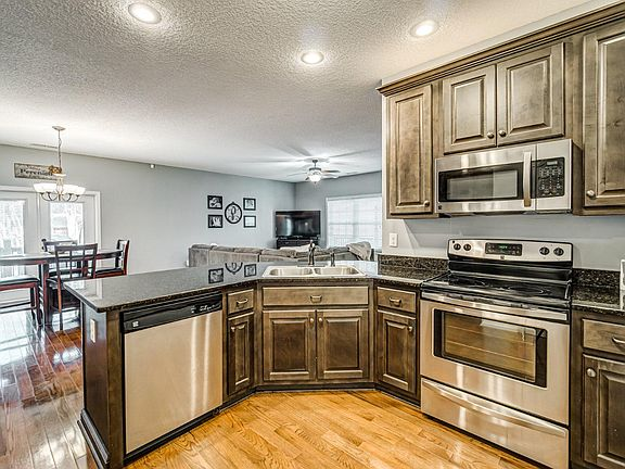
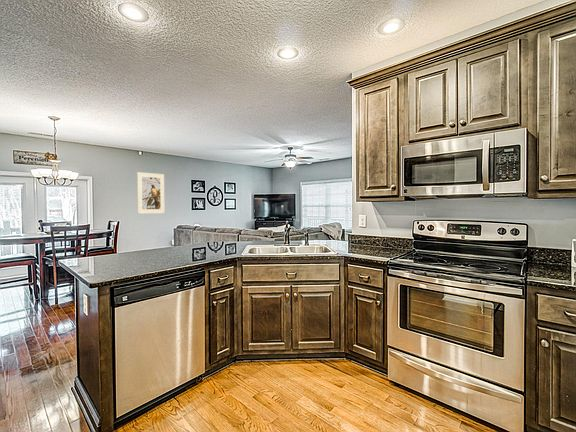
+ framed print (151, 193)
